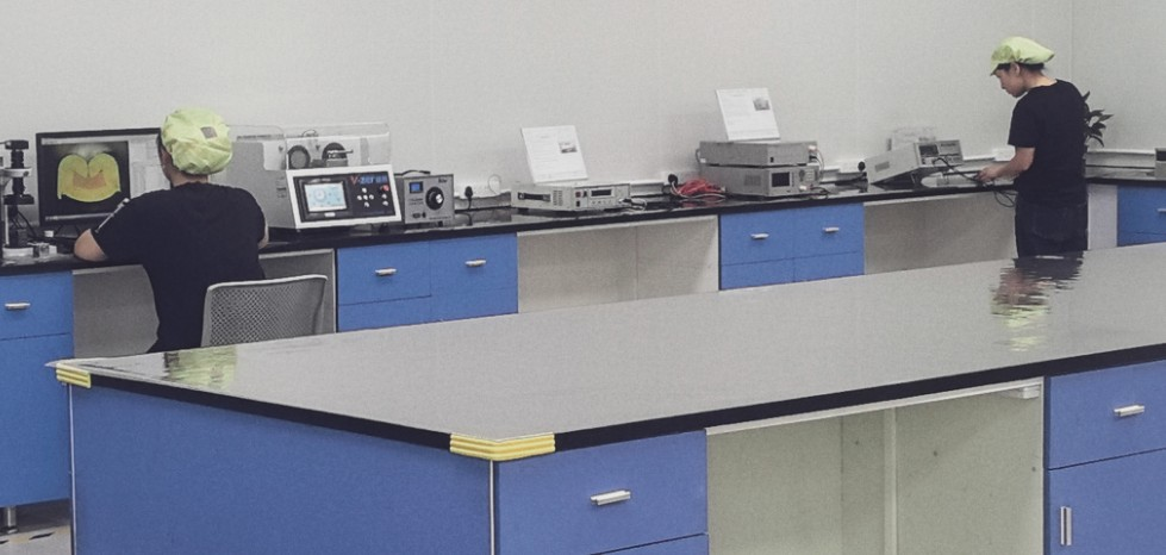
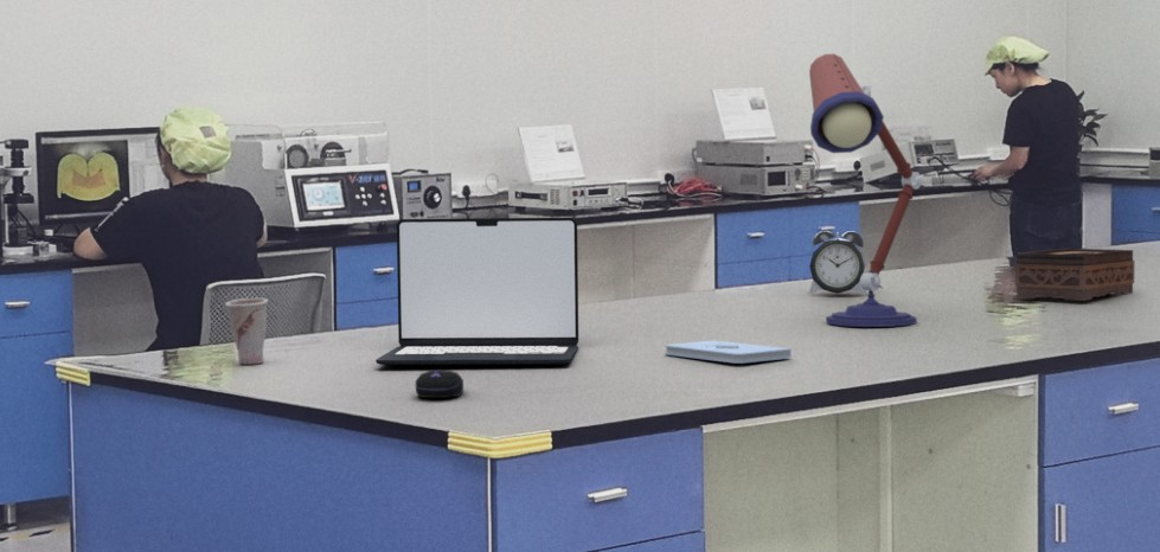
+ notepad (725, 351)
+ laptop (479, 289)
+ alarm clock (837, 262)
+ computer mouse (440, 381)
+ tissue box (1075, 272)
+ cup (246, 330)
+ desk lamp (898, 192)
